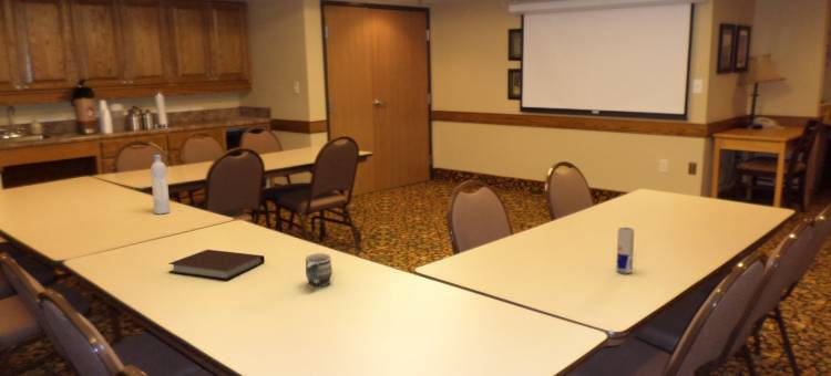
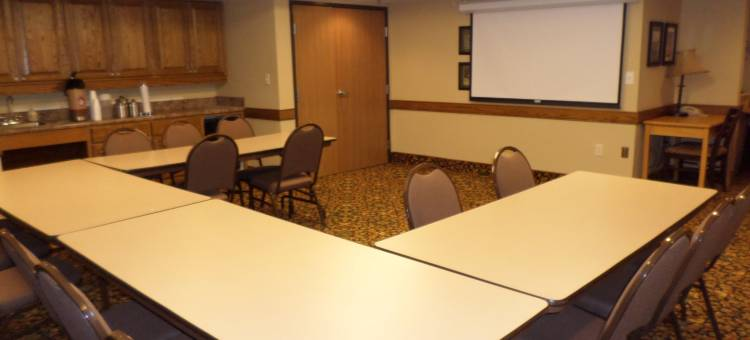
- notebook (217, 263)
- mug (317, 271)
- beverage can (625, 250)
- bottle (160, 184)
